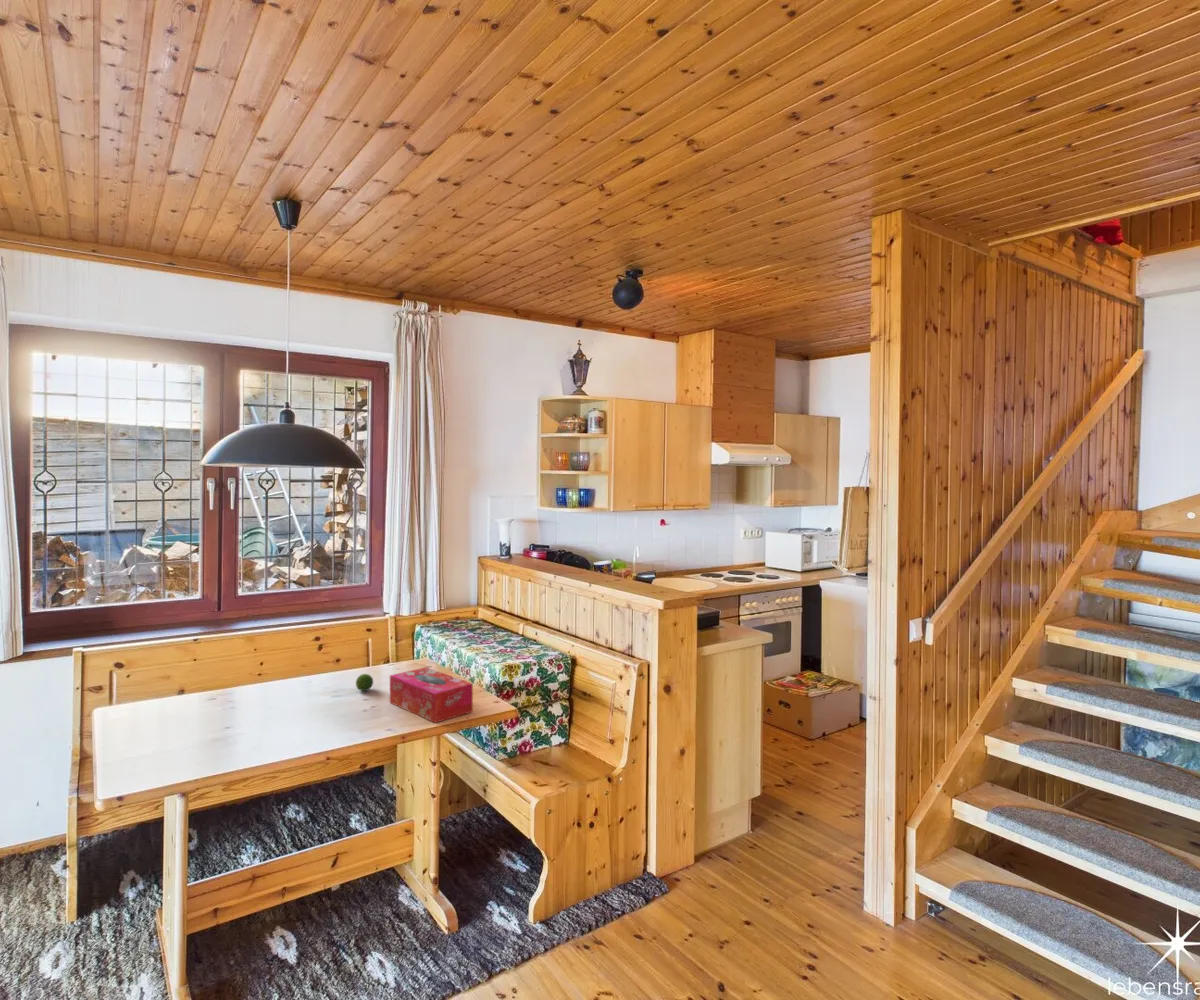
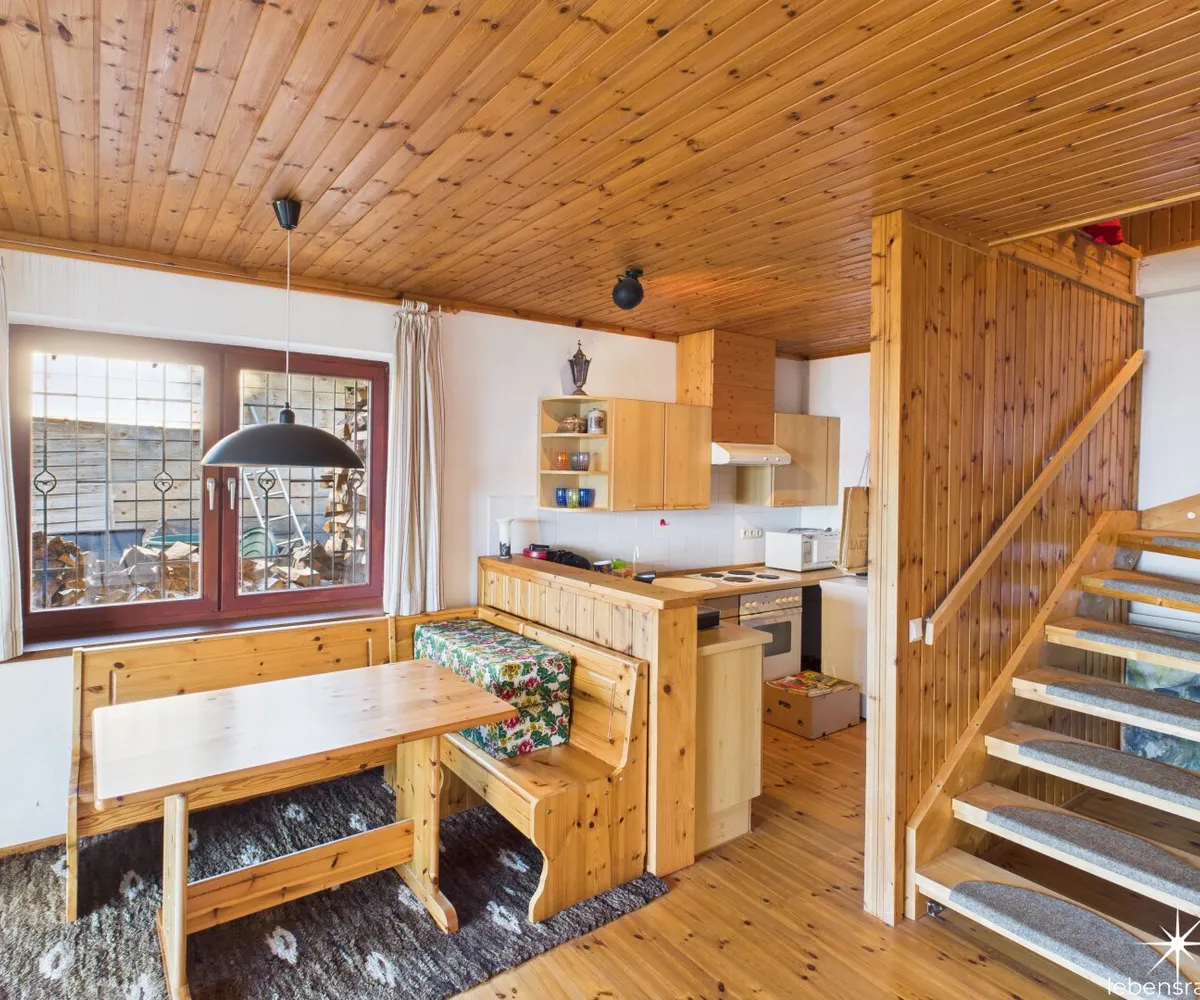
- tissue box (430, 693)
- fruit (364, 682)
